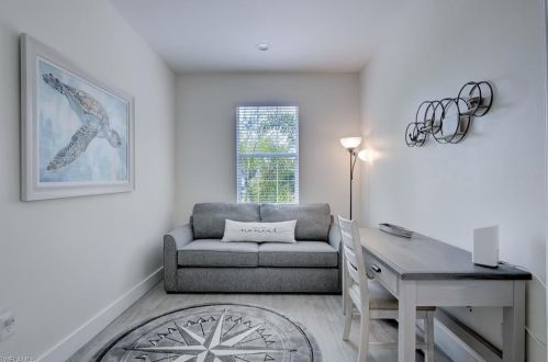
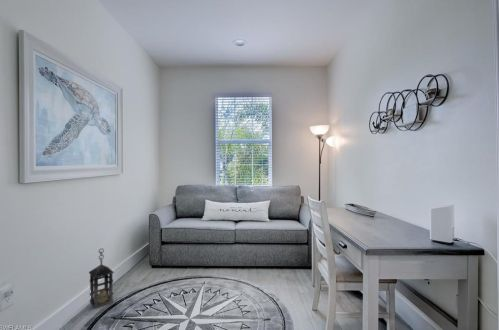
+ lantern (101, 275)
